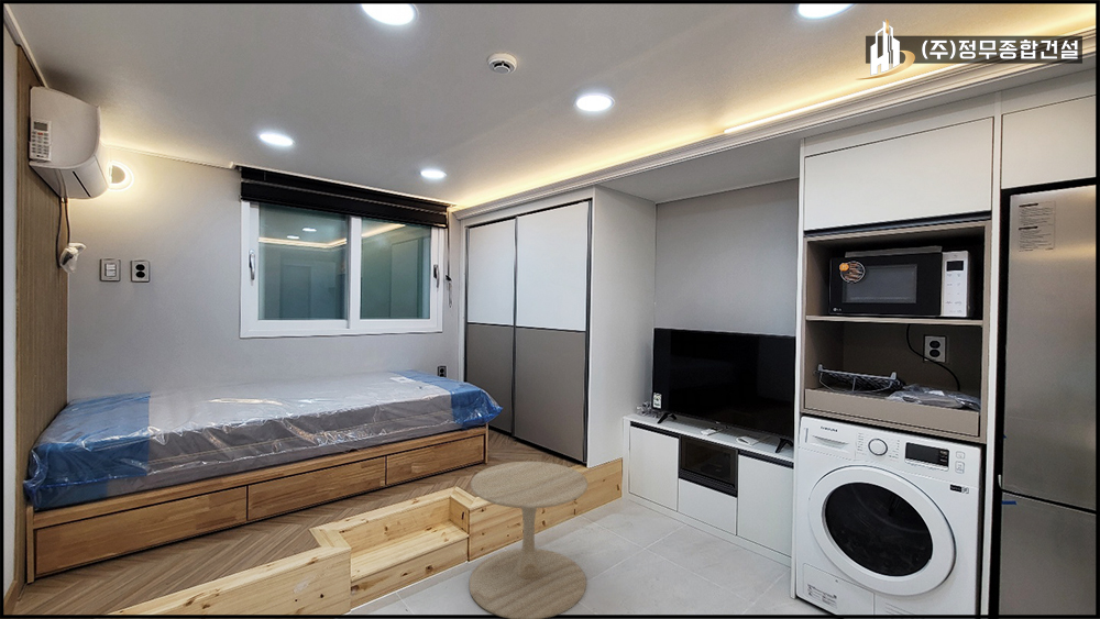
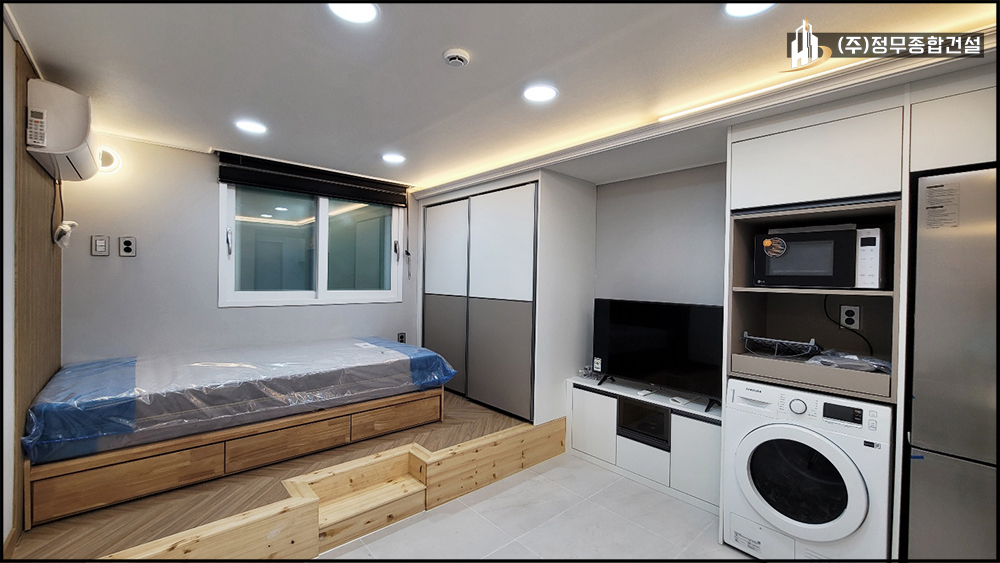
- side table (528, 530)
